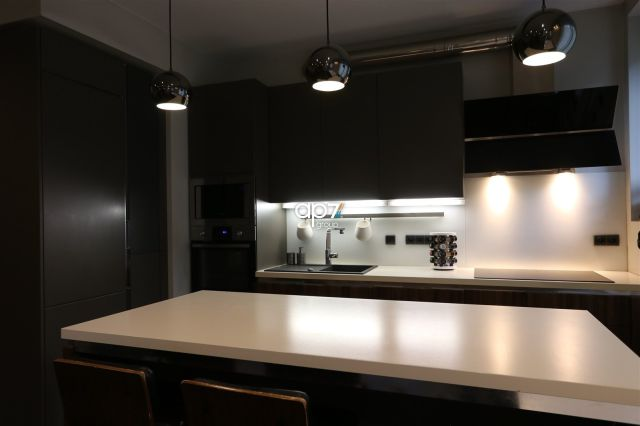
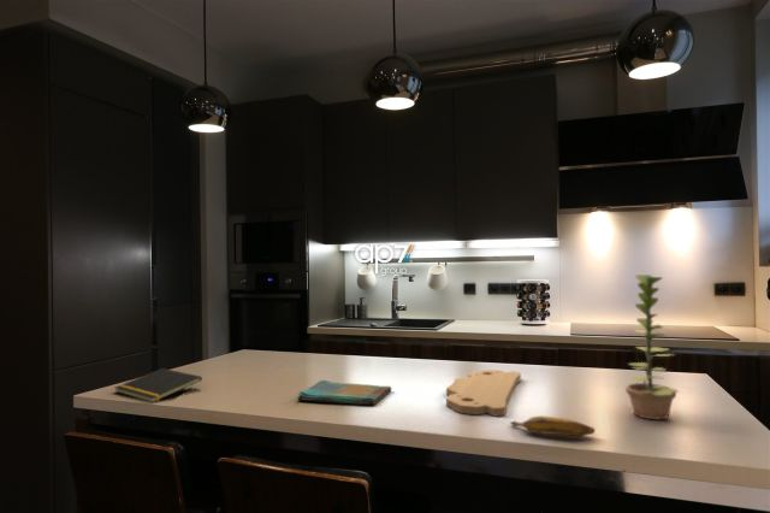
+ notepad (158, 383)
+ banana (549, 424)
+ dish towel (345, 391)
+ cutting board (481, 388)
+ plant (648, 343)
